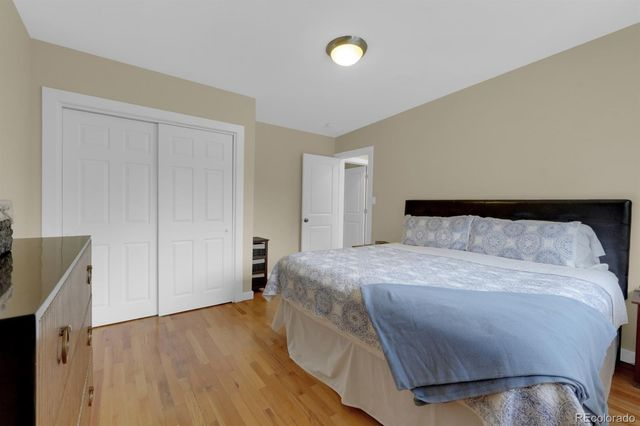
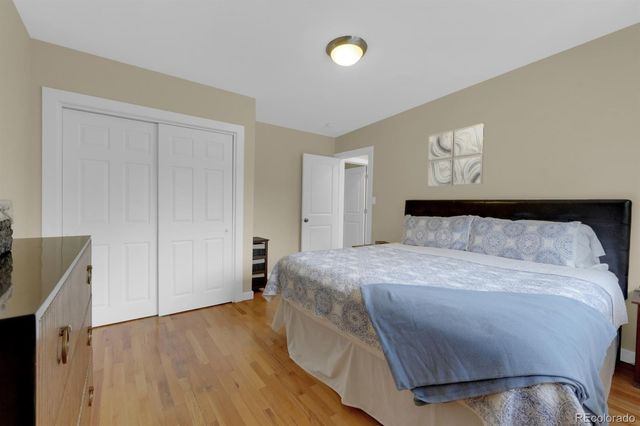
+ wall art (452, 157)
